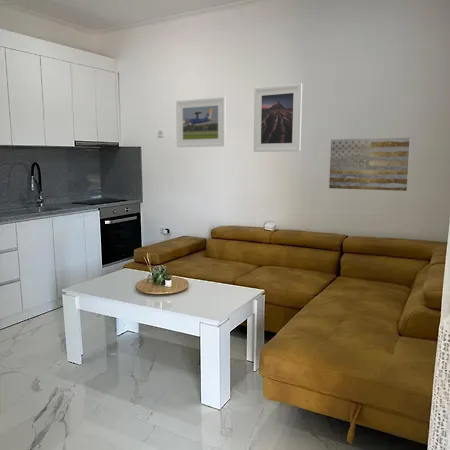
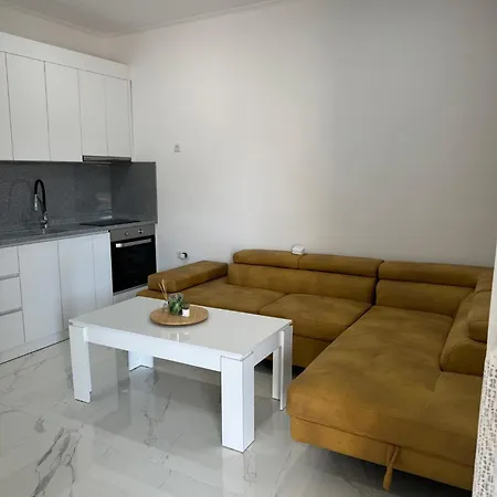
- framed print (277, 119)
- wall art (367, 164)
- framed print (200, 123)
